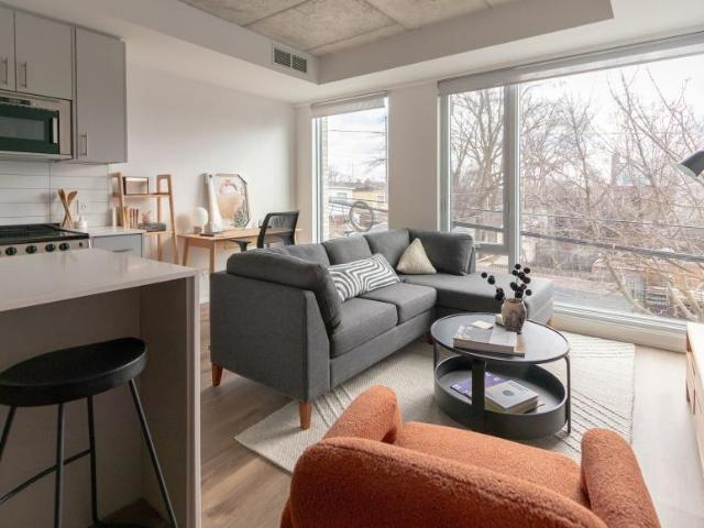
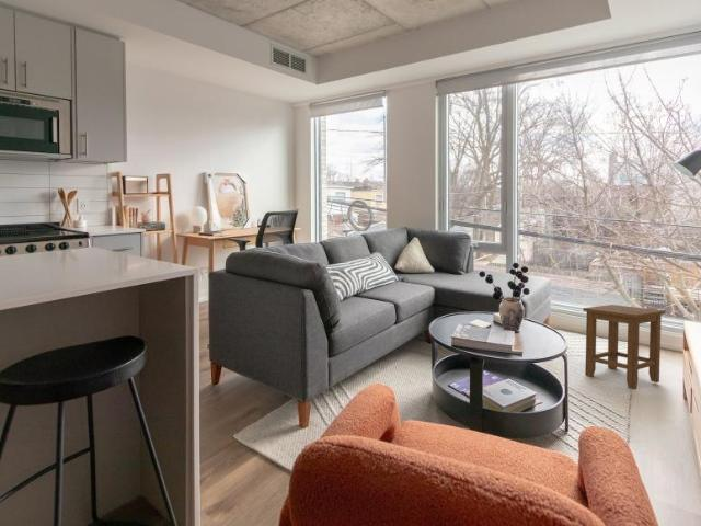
+ stool (617, 344)
